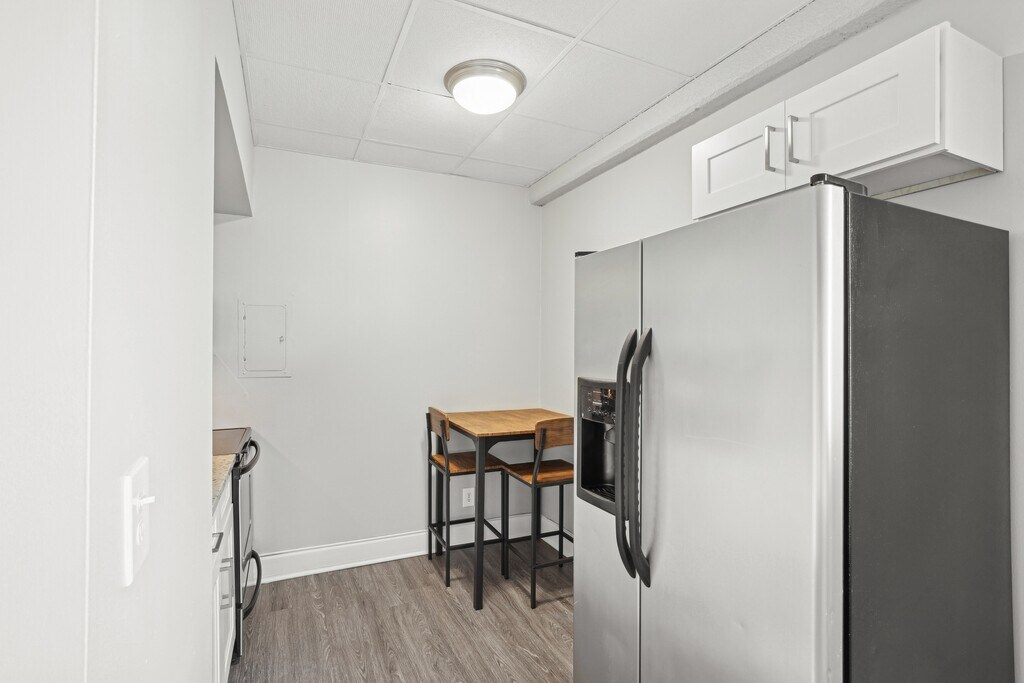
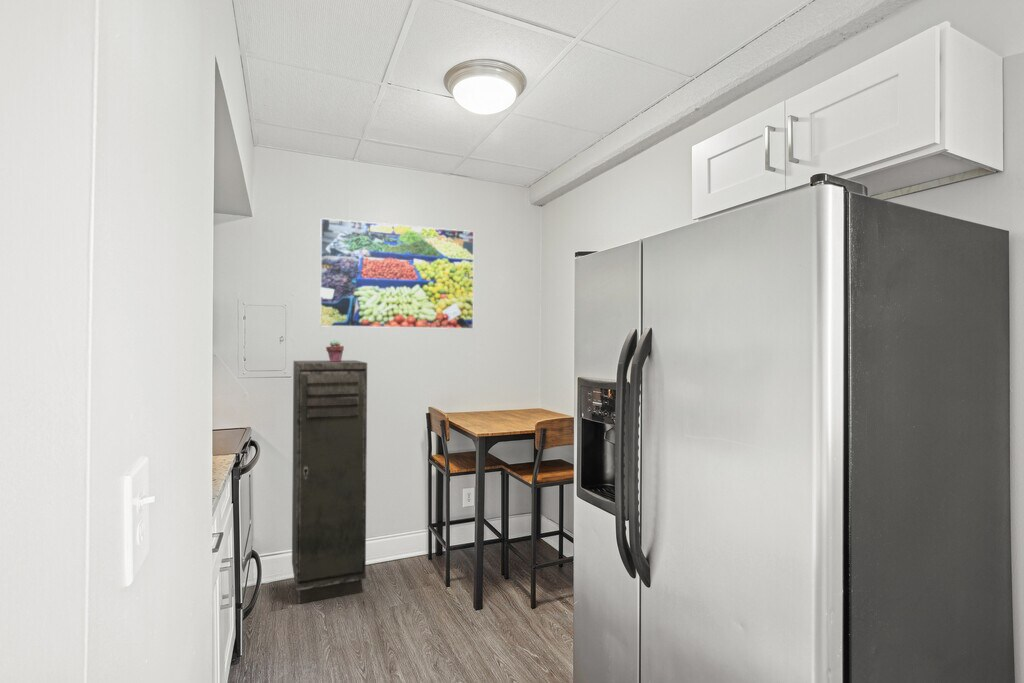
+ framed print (400, 276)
+ storage cabinet (328, 473)
+ potted succulent (335, 350)
